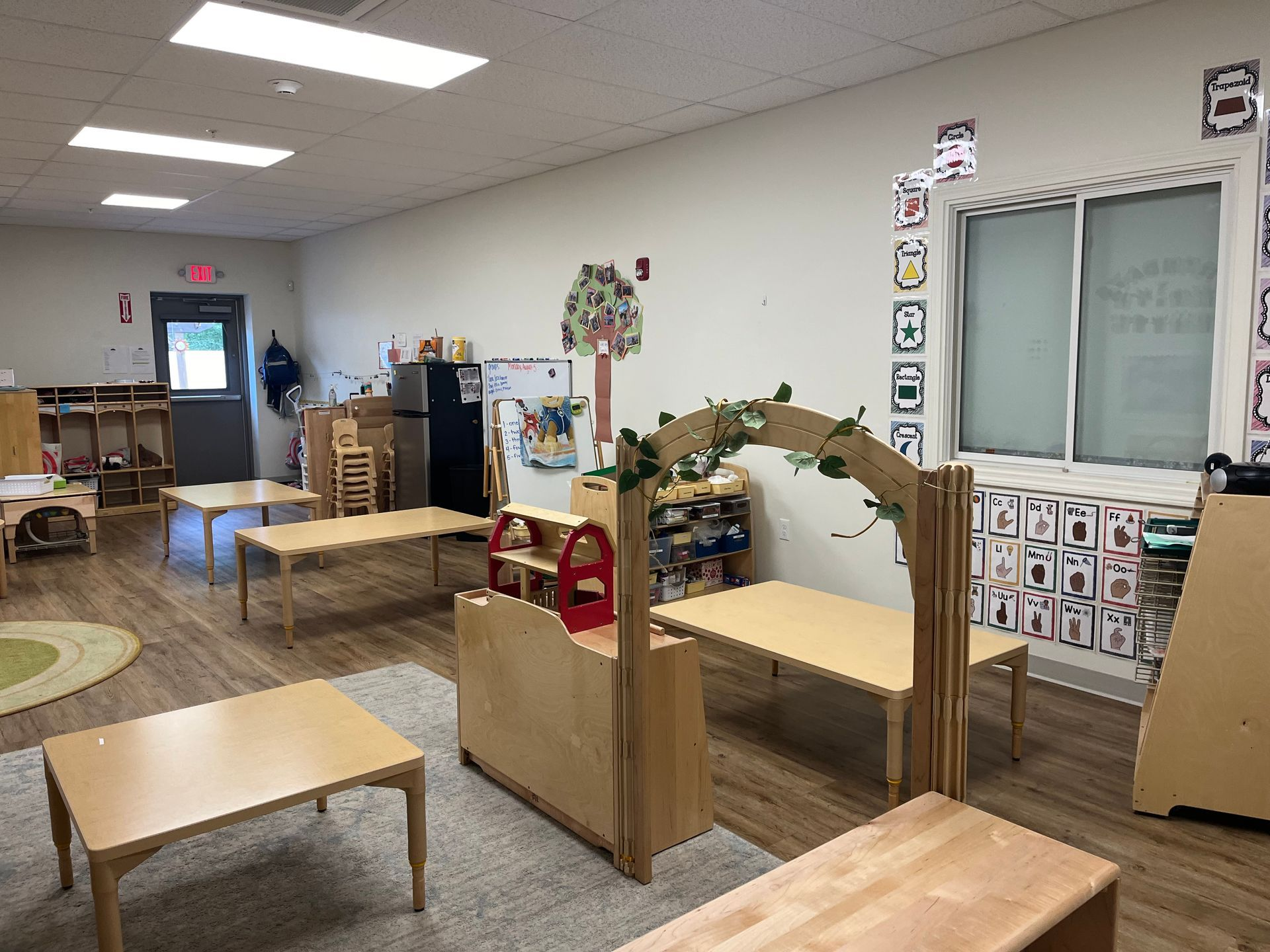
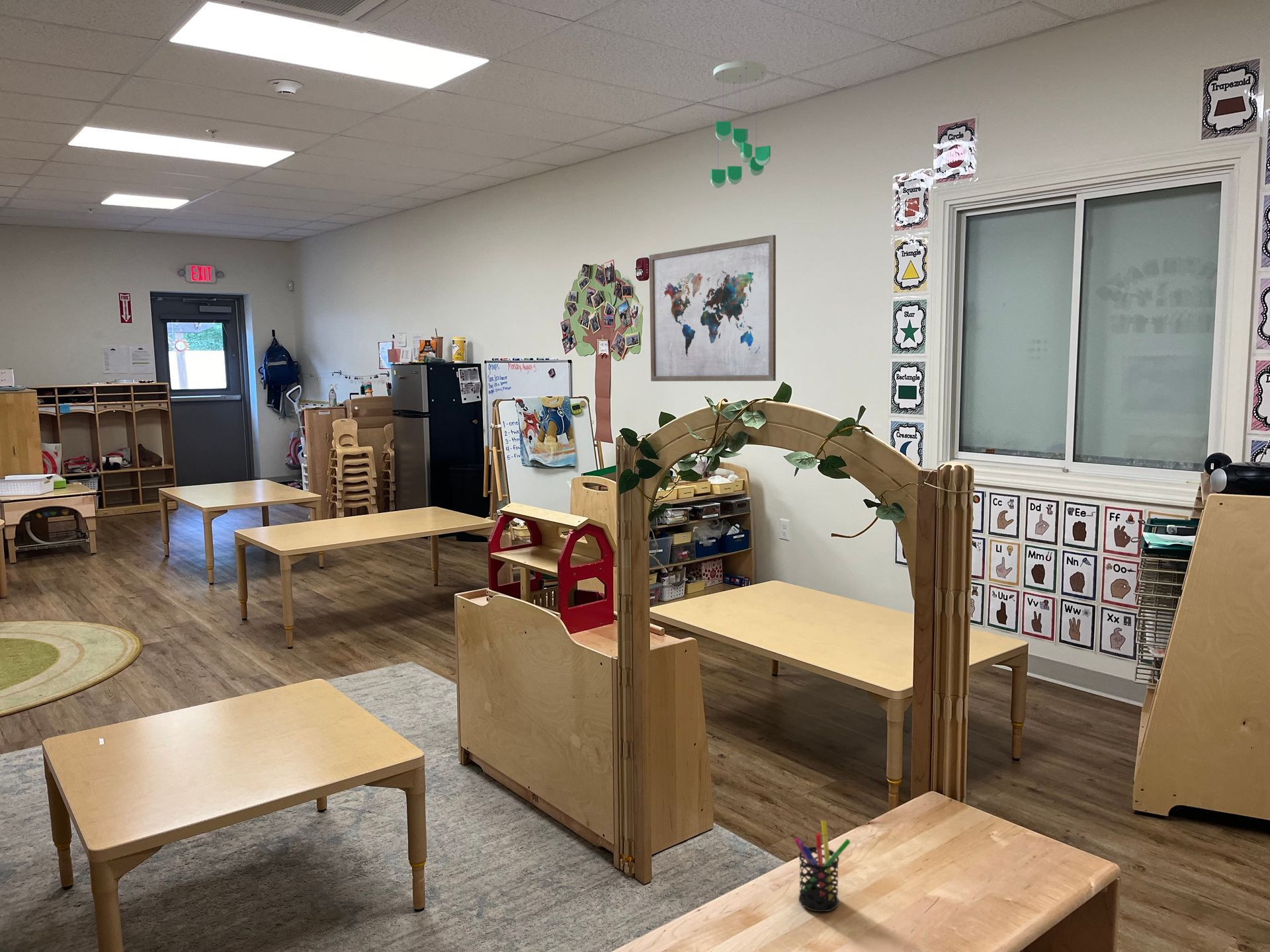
+ ceiling mobile (740, 129)
+ pen holder (823, 864)
+ wall art (708, 313)
